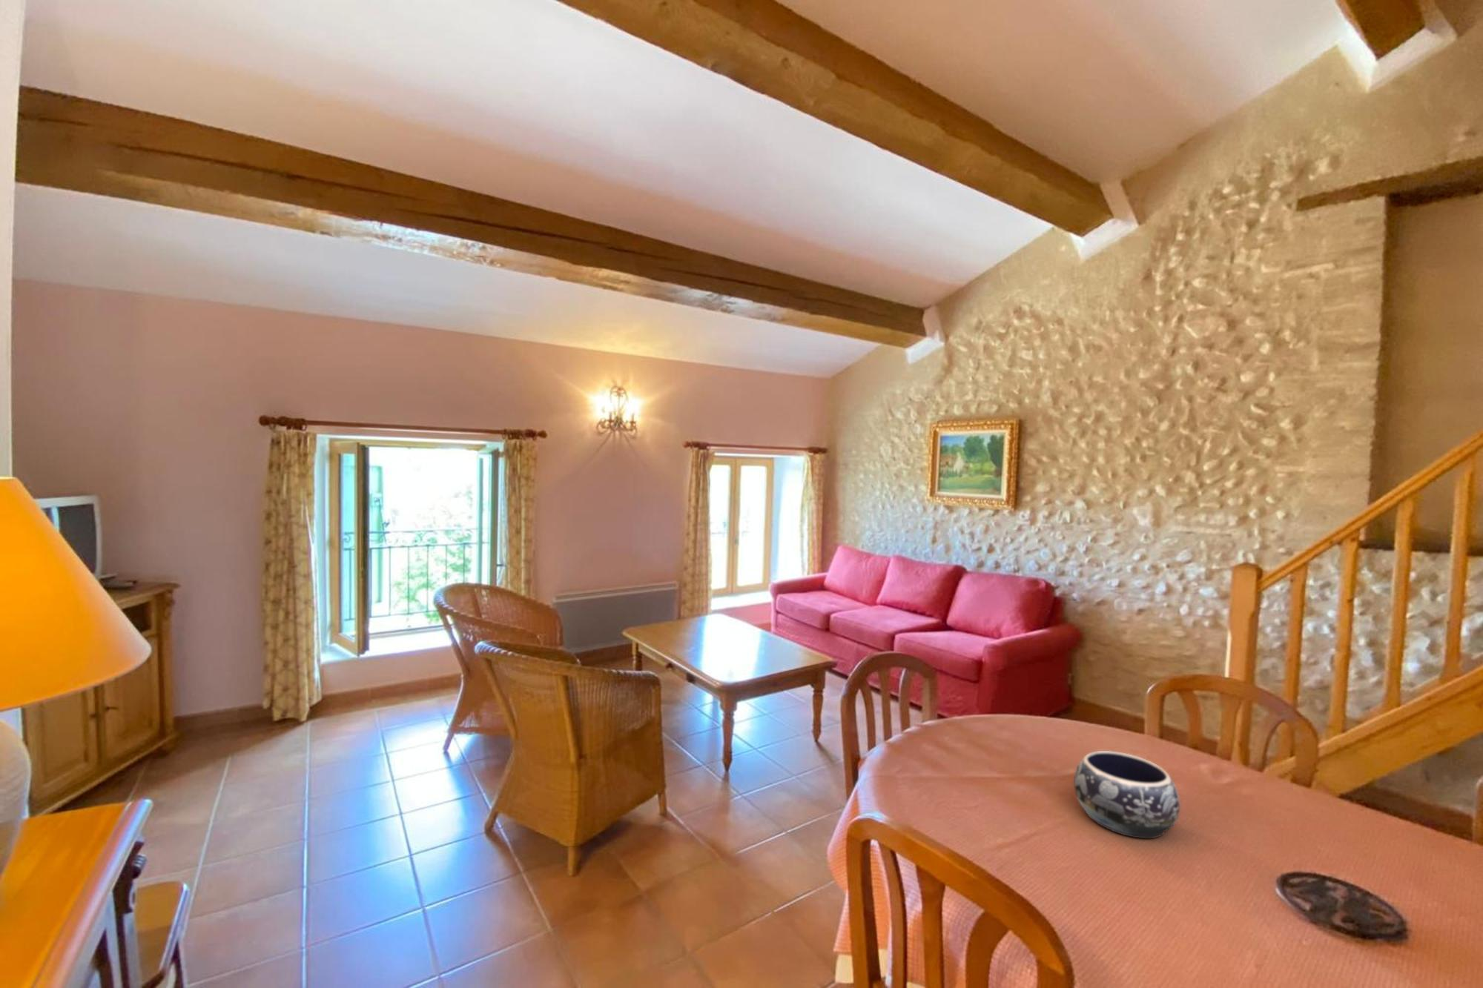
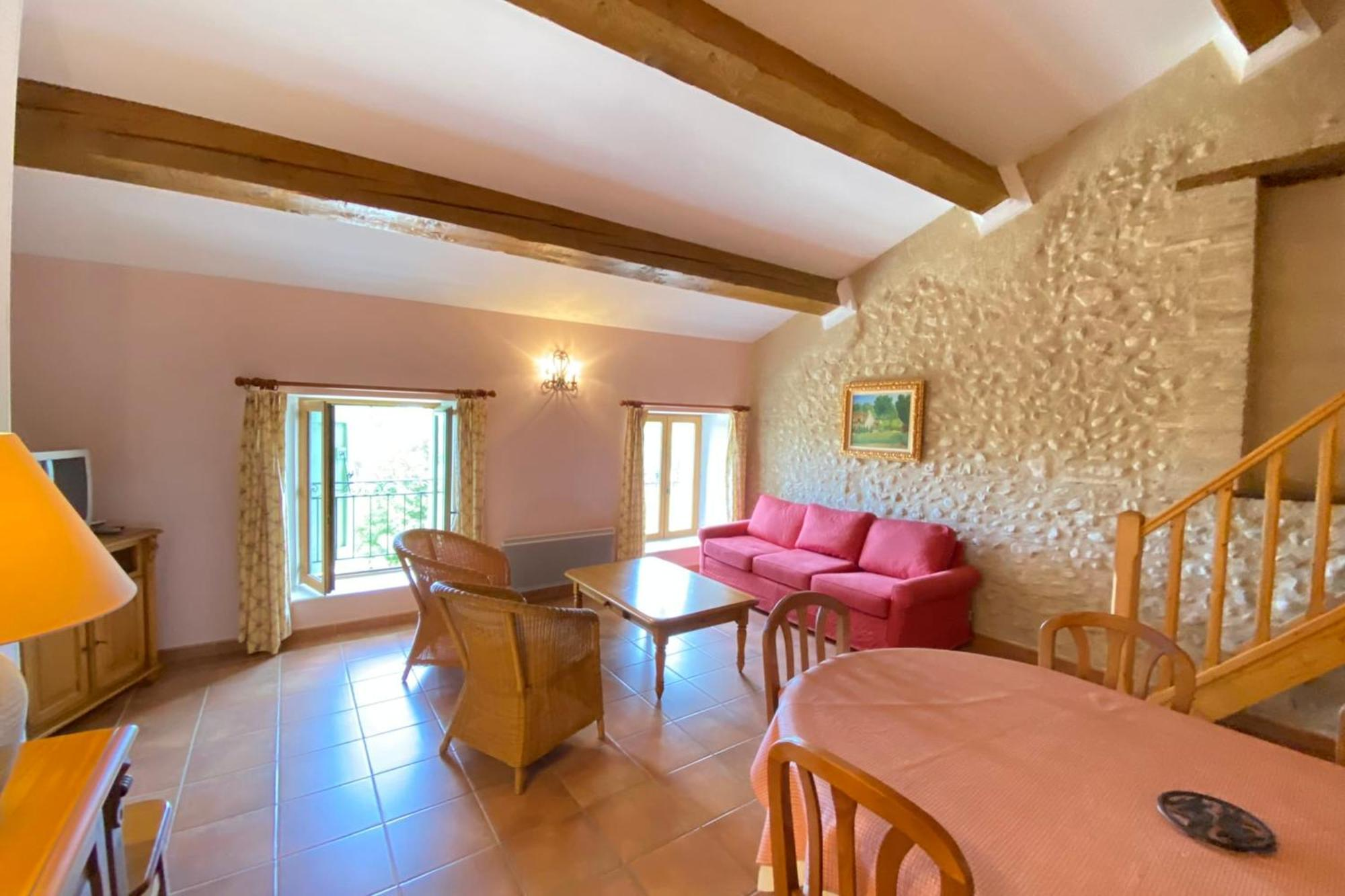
- decorative bowl (1125, 793)
